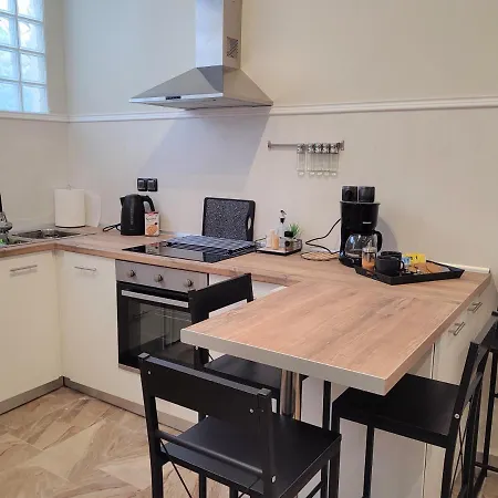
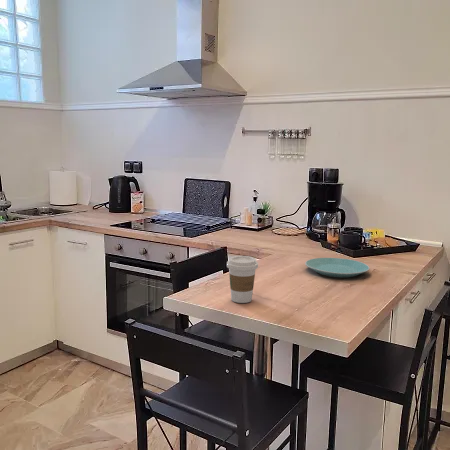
+ coffee cup (242, 279)
+ plate (336, 268)
